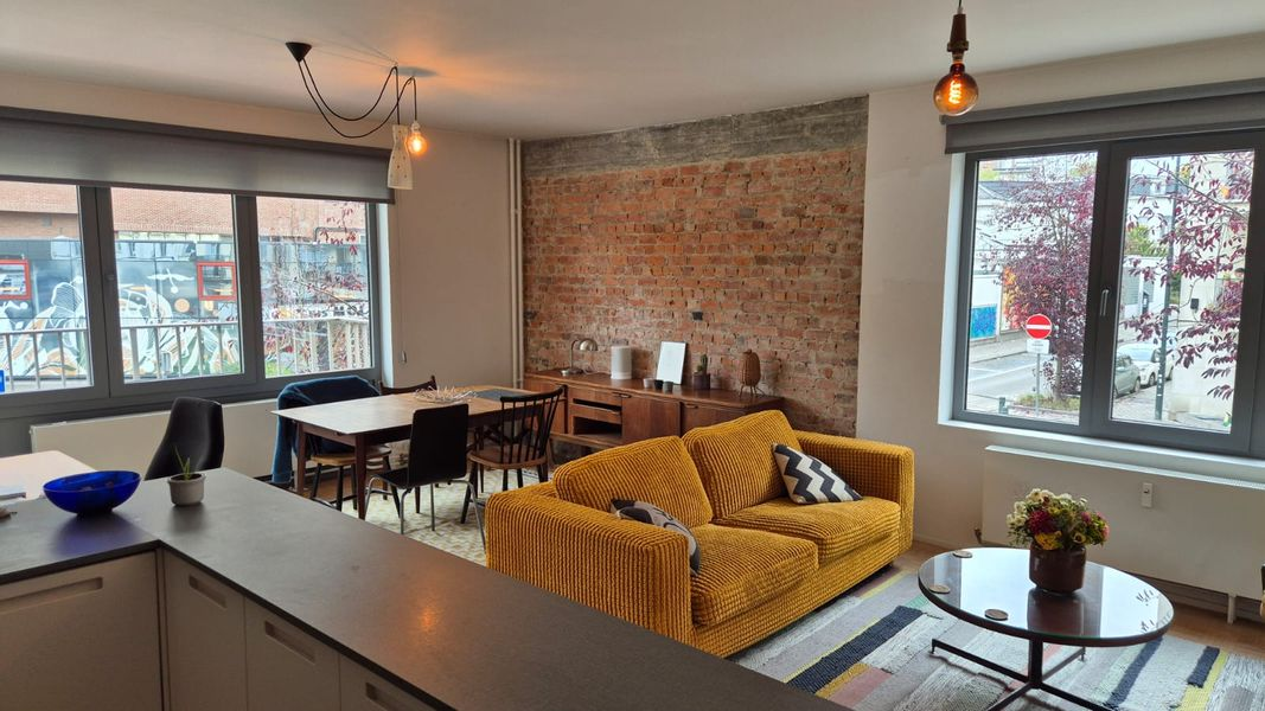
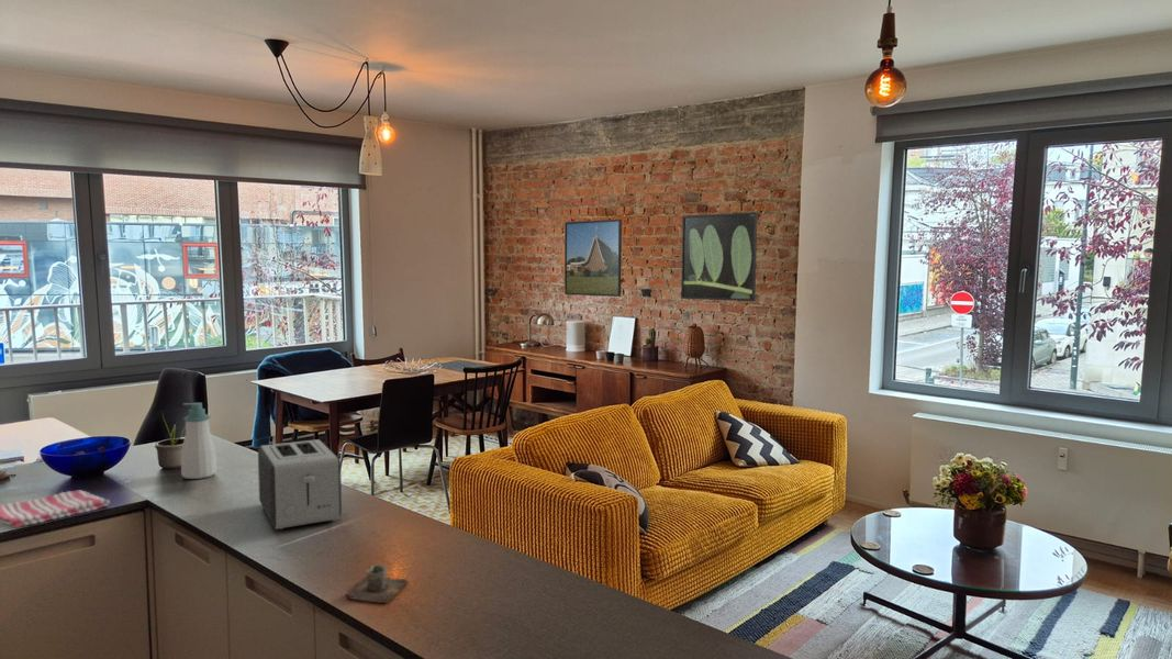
+ toaster (299, 483)
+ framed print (717, 257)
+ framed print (592, 258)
+ soap bottle (198, 439)
+ dish towel (51, 505)
+ cup (377, 579)
